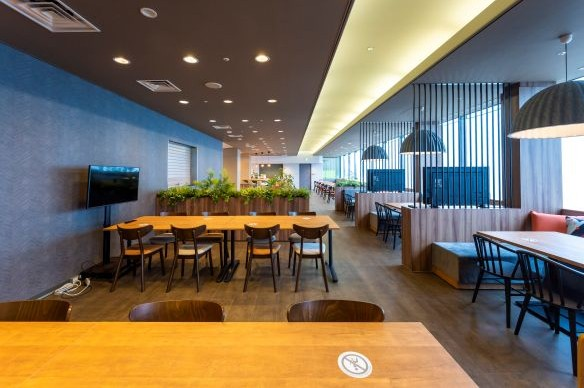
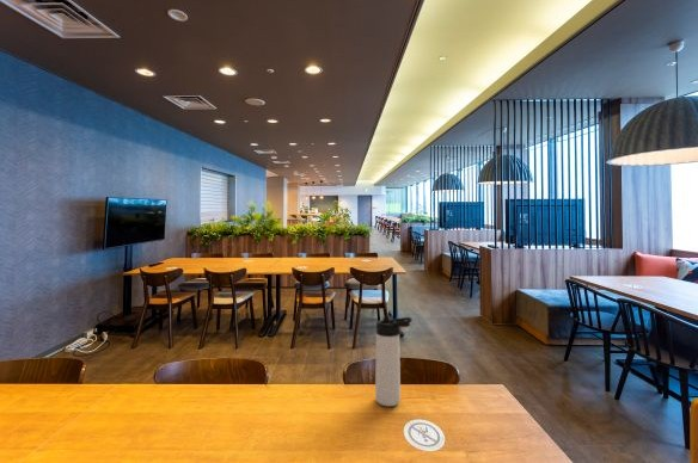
+ thermos bottle (393, 359)
